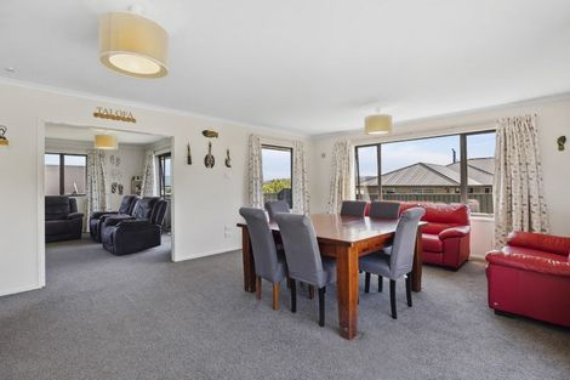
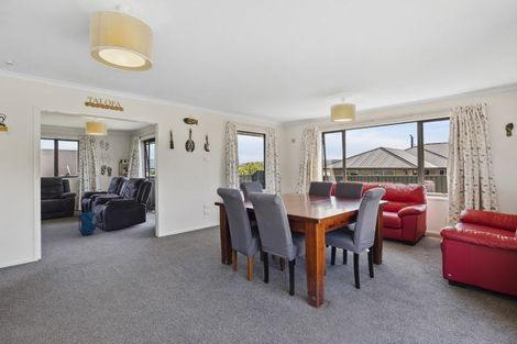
+ backpack (88, 221)
